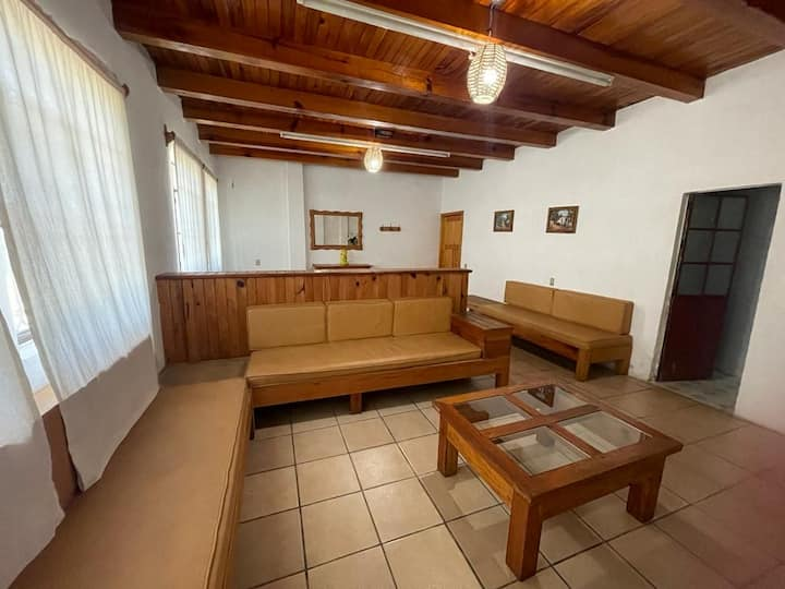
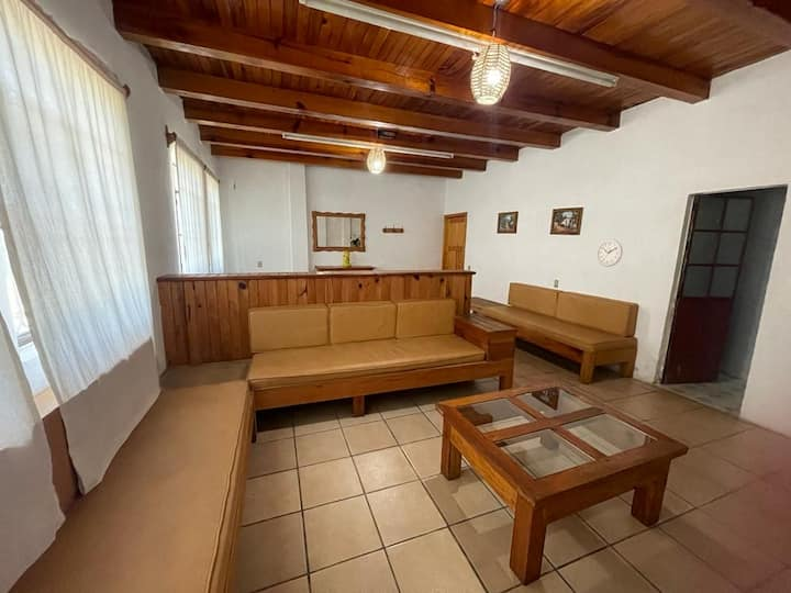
+ wall clock (608, 253)
